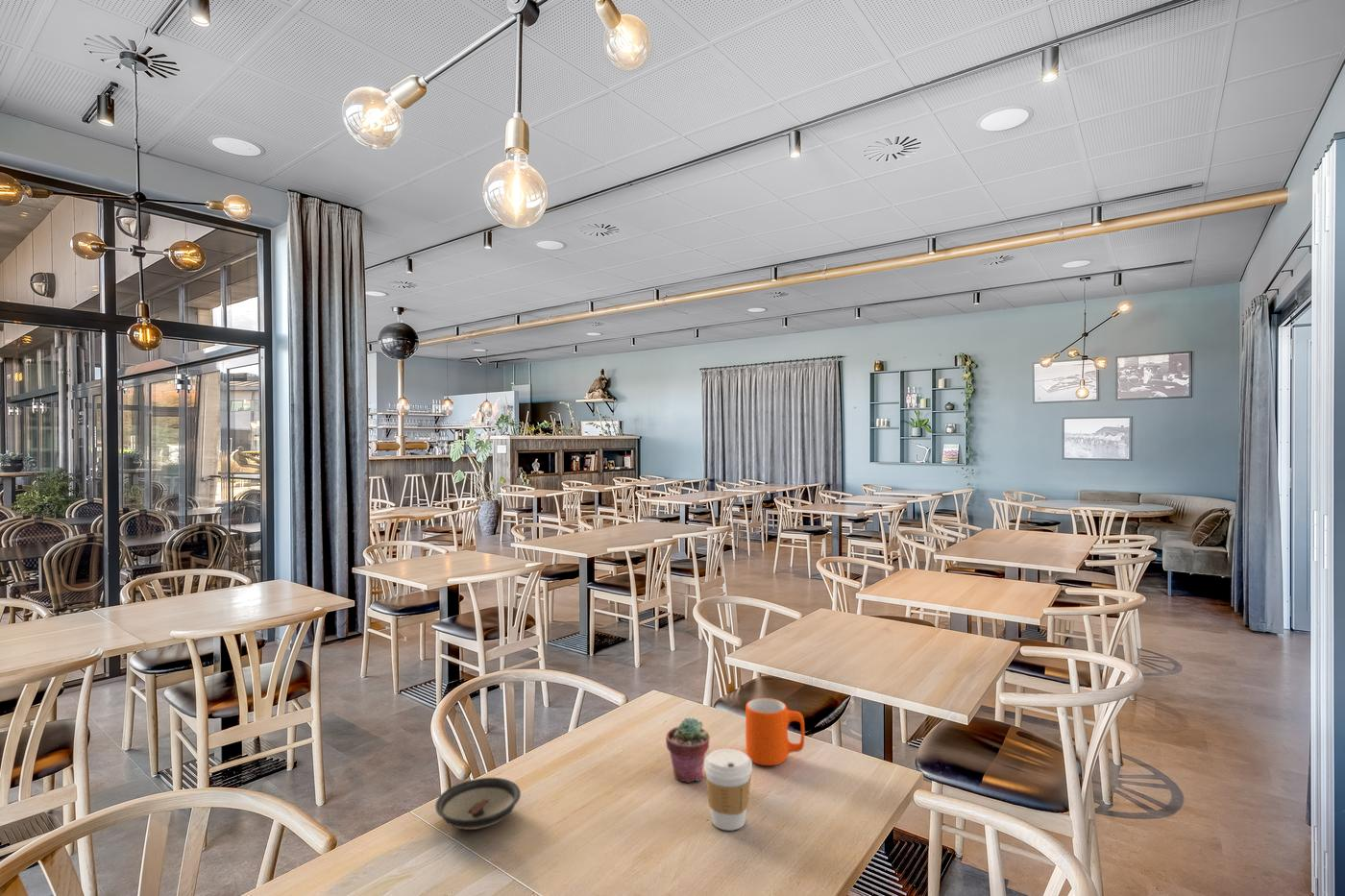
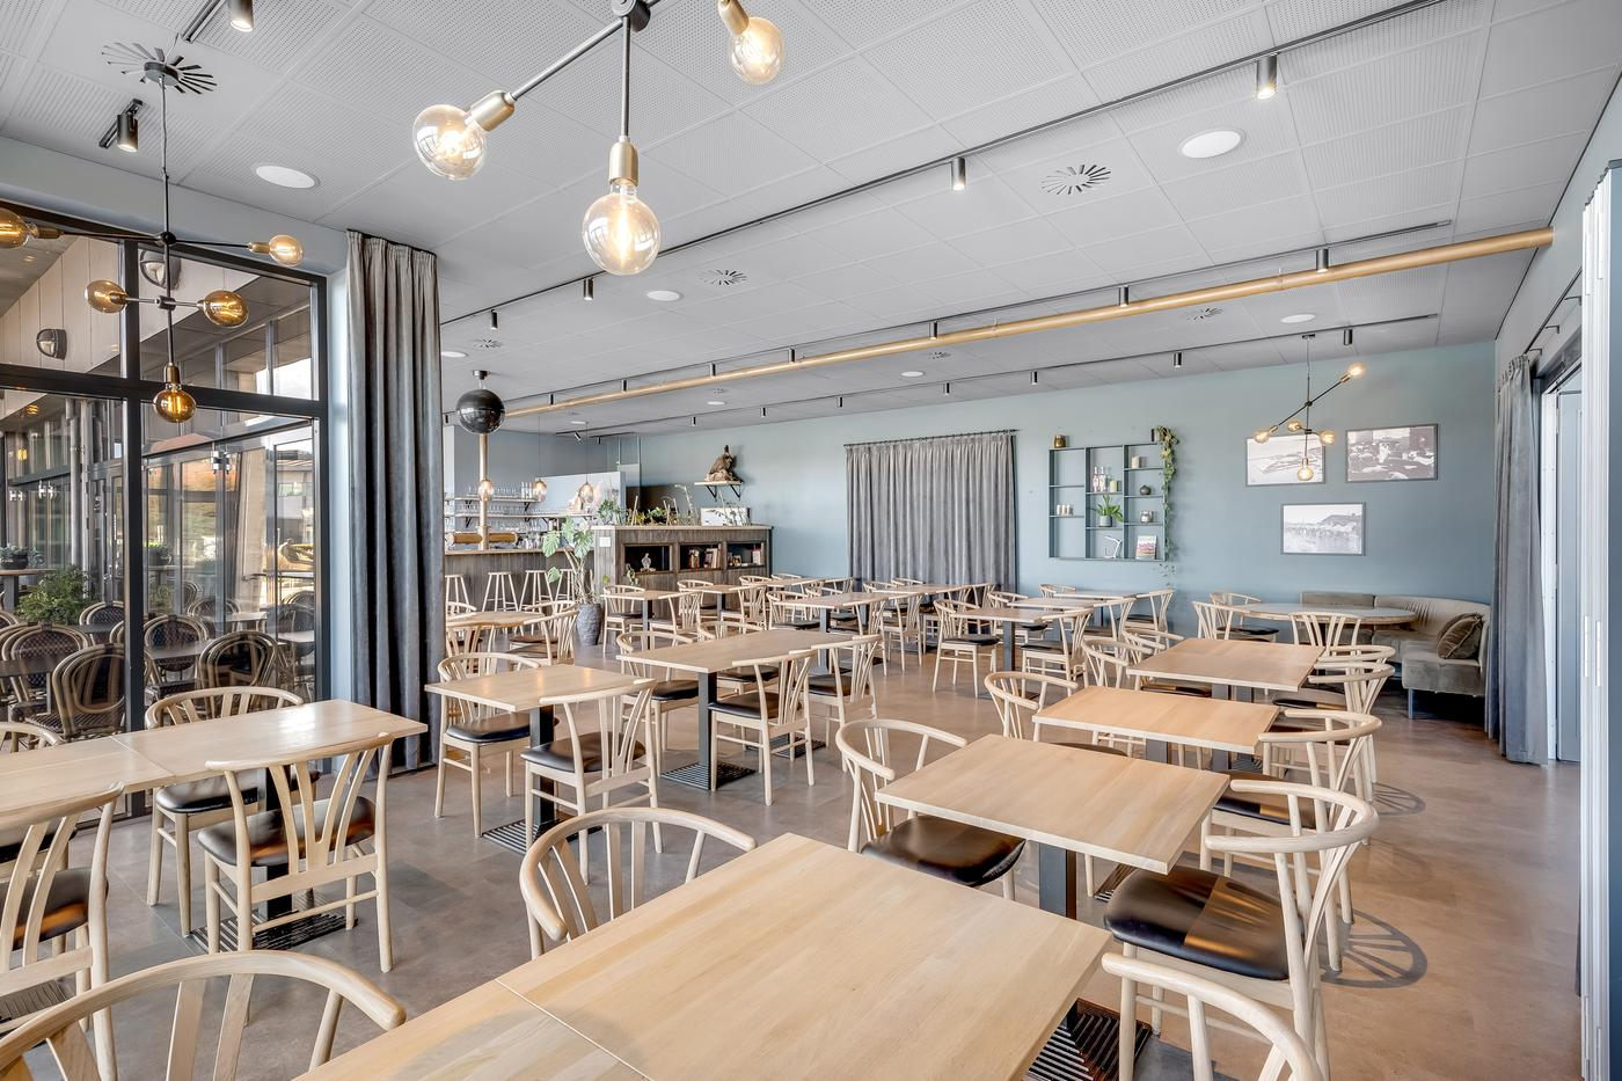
- mug (772, 730)
- coffee cup (728, 787)
- saucer (478, 807)
- potted succulent (688, 746)
